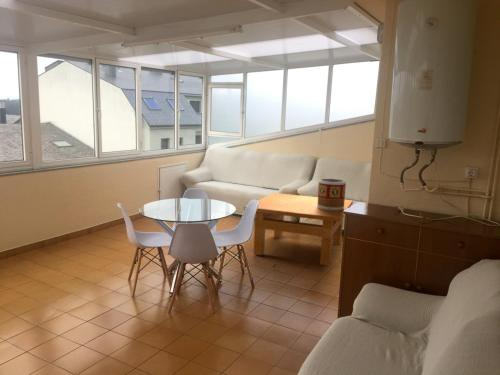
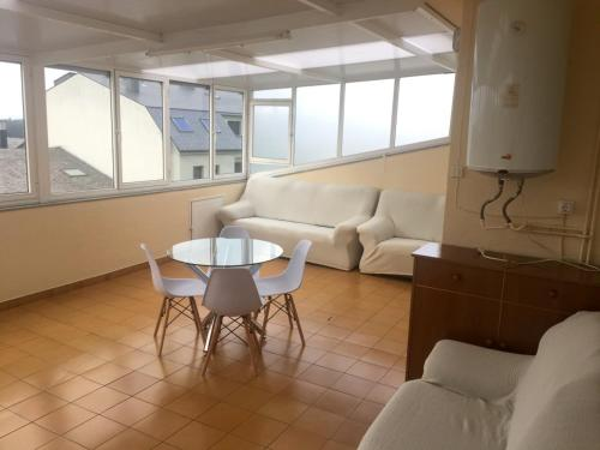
- table (300, 226)
- decorative container (331, 194)
